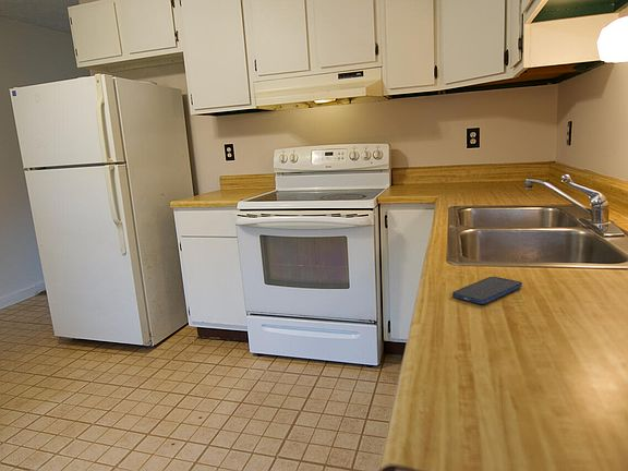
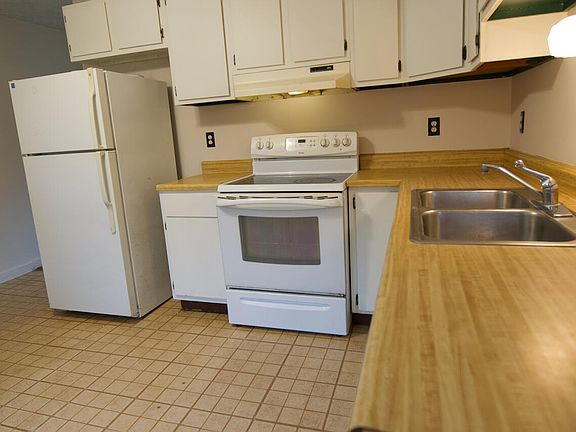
- smartphone (487, 289)
